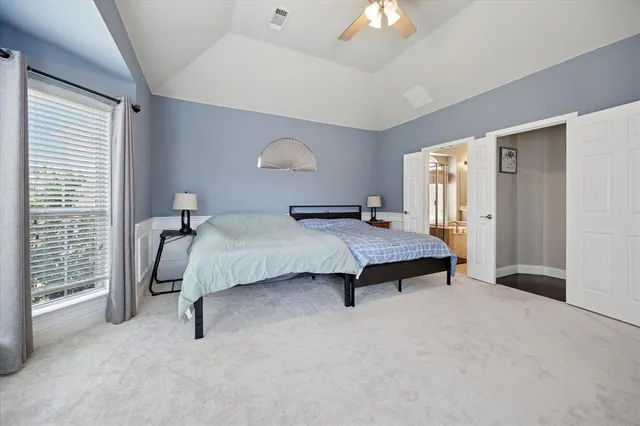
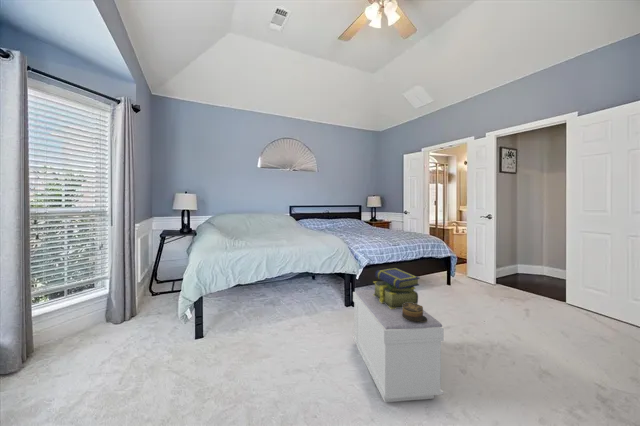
+ stack of books (396, 286)
+ decorative box (414, 312)
+ bench (390, 335)
